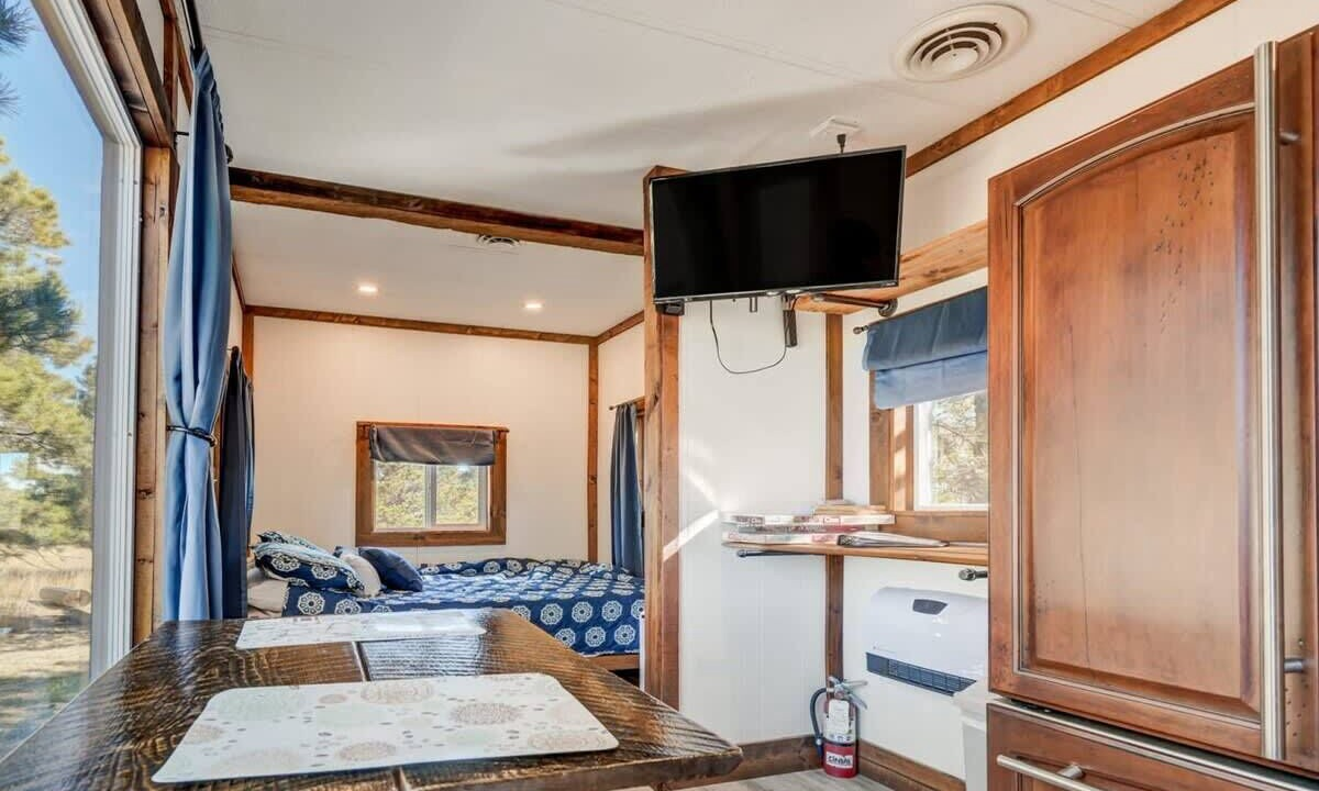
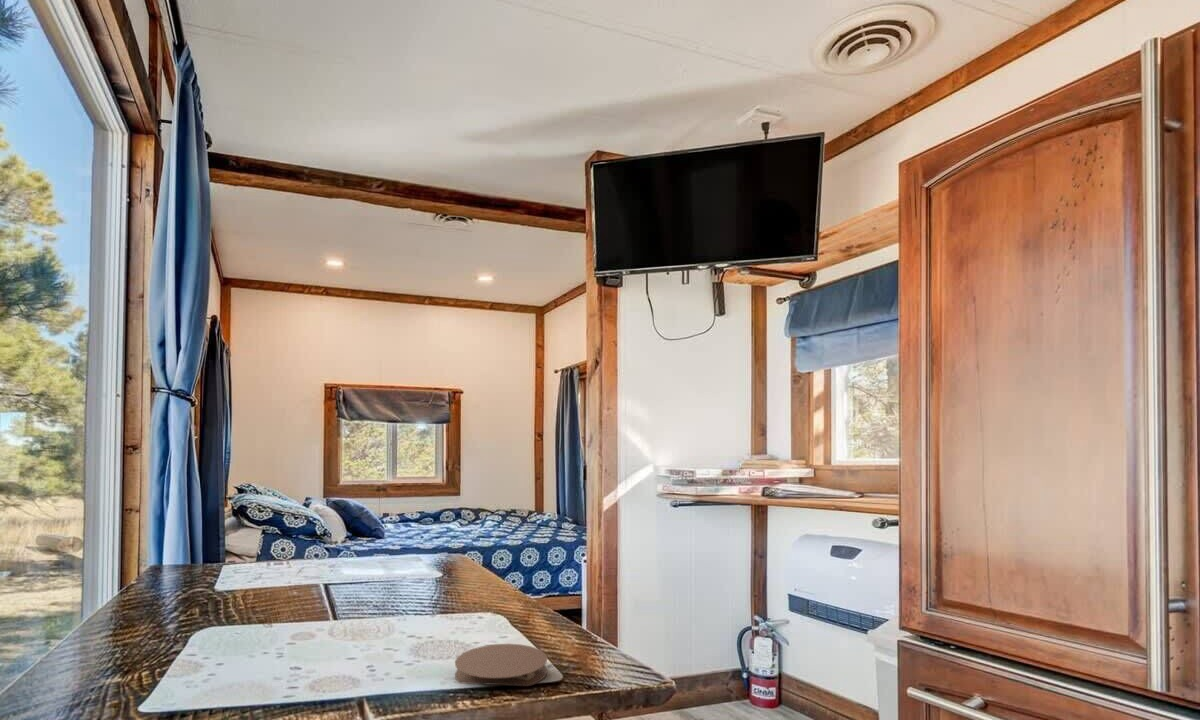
+ coaster (501, 666)
